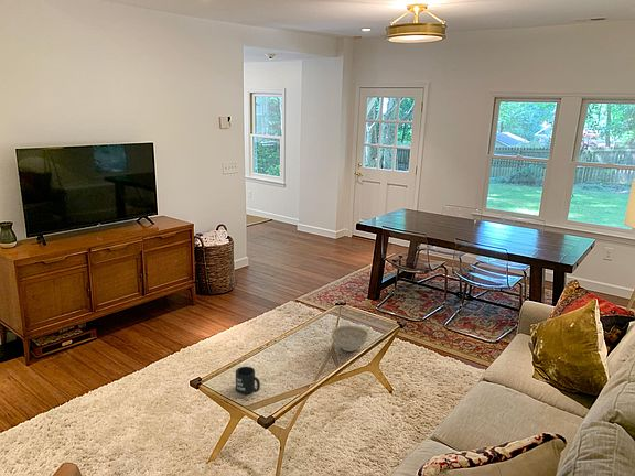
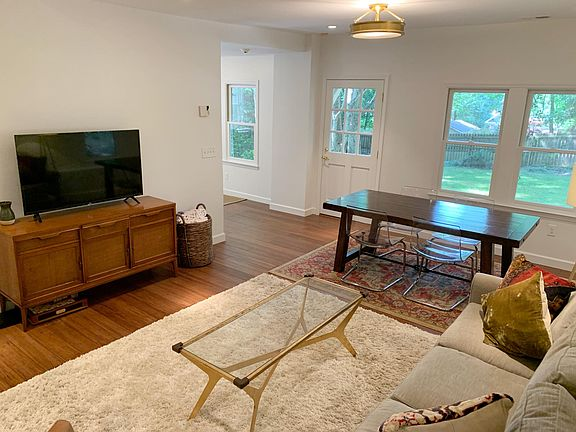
- mug (248, 381)
- decorative bowl (348, 339)
